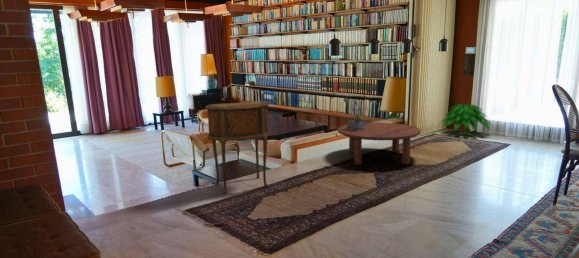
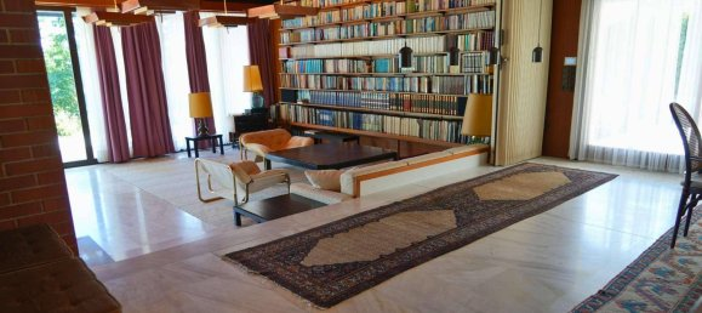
- indoor plant (466, 117)
- coffee table (377, 139)
- side table (240, 140)
- potted plant (356, 113)
